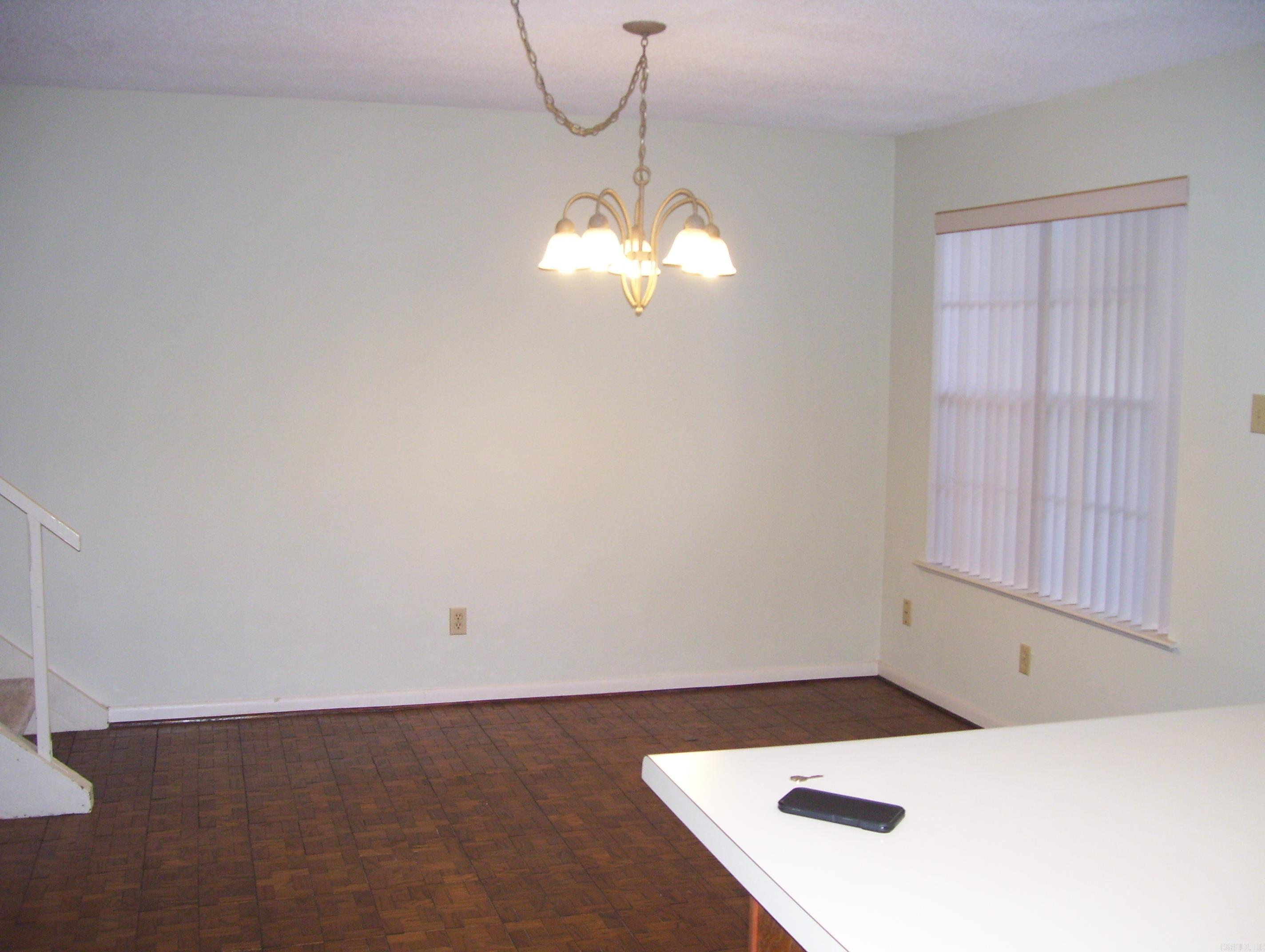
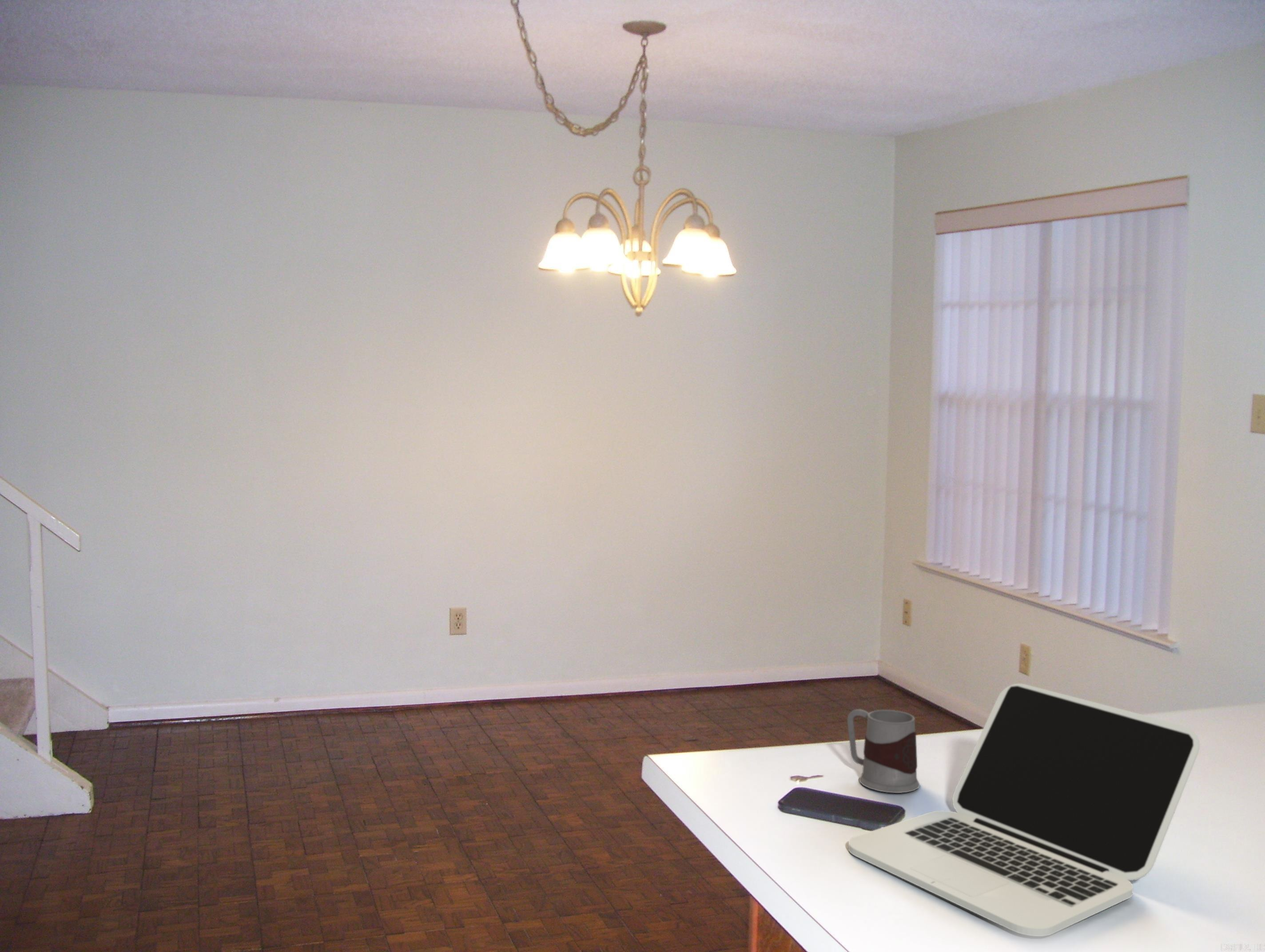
+ laptop (1019, 791)
+ mug (881, 747)
